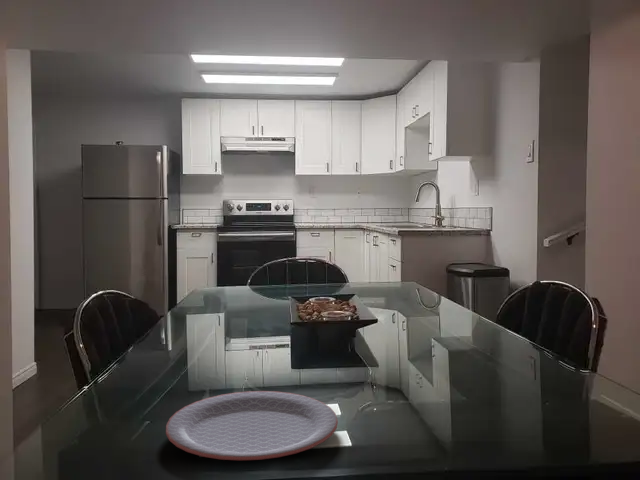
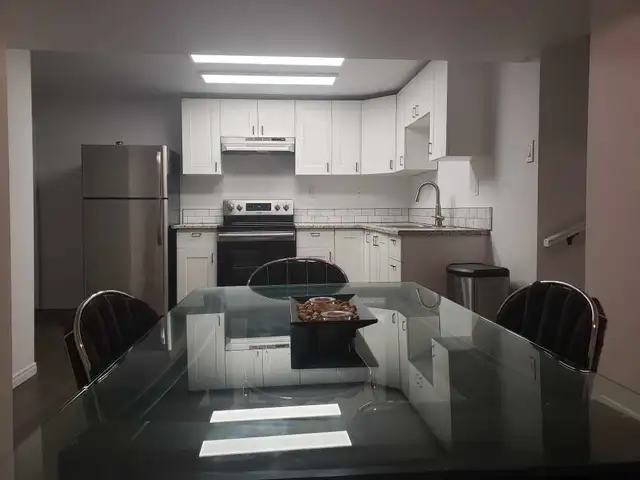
- plate (253, 425)
